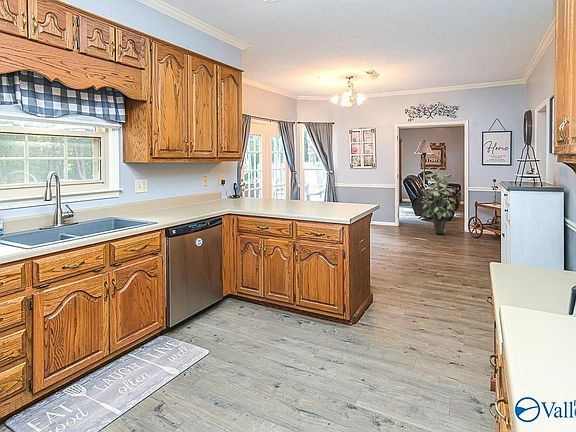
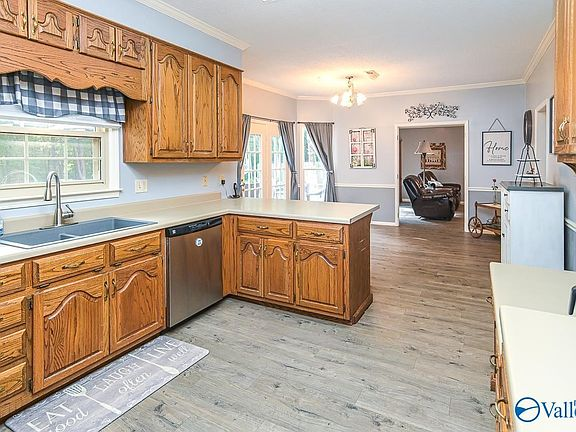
- indoor plant (437, 201)
